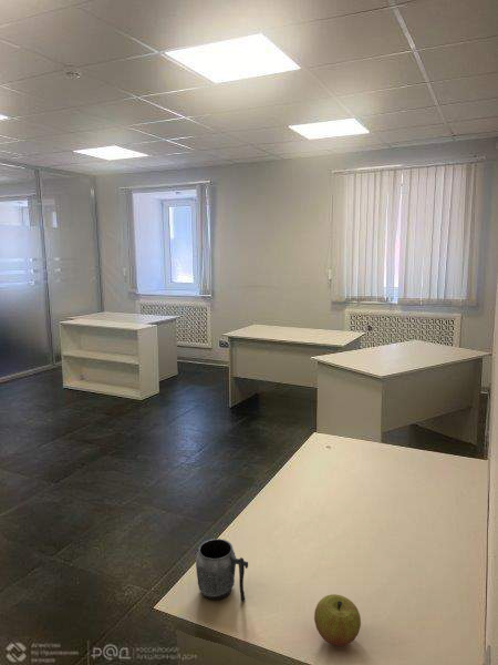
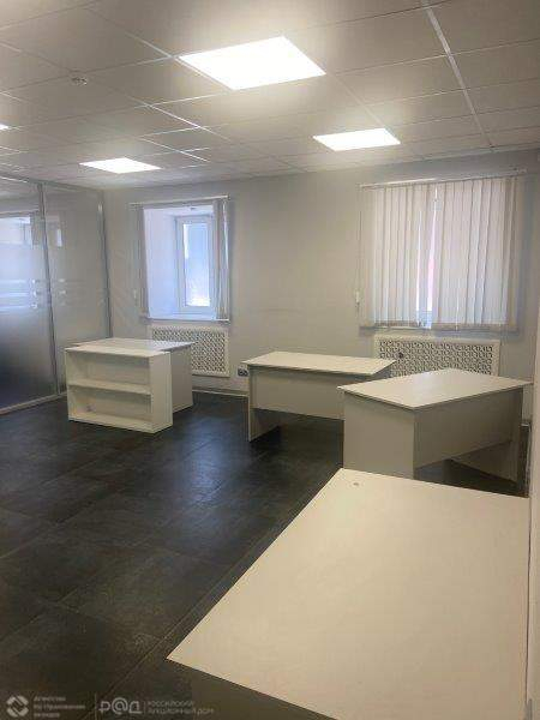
- apple (336, 620)
- mug (224, 571)
